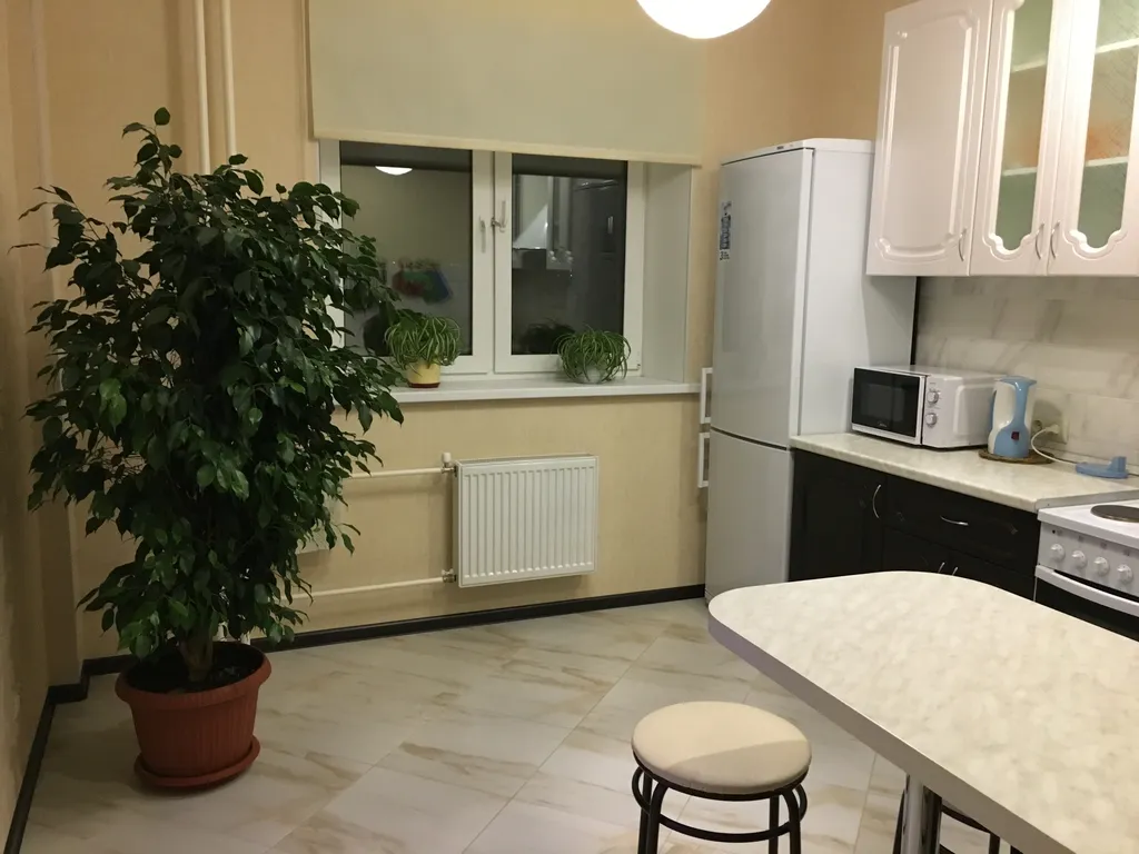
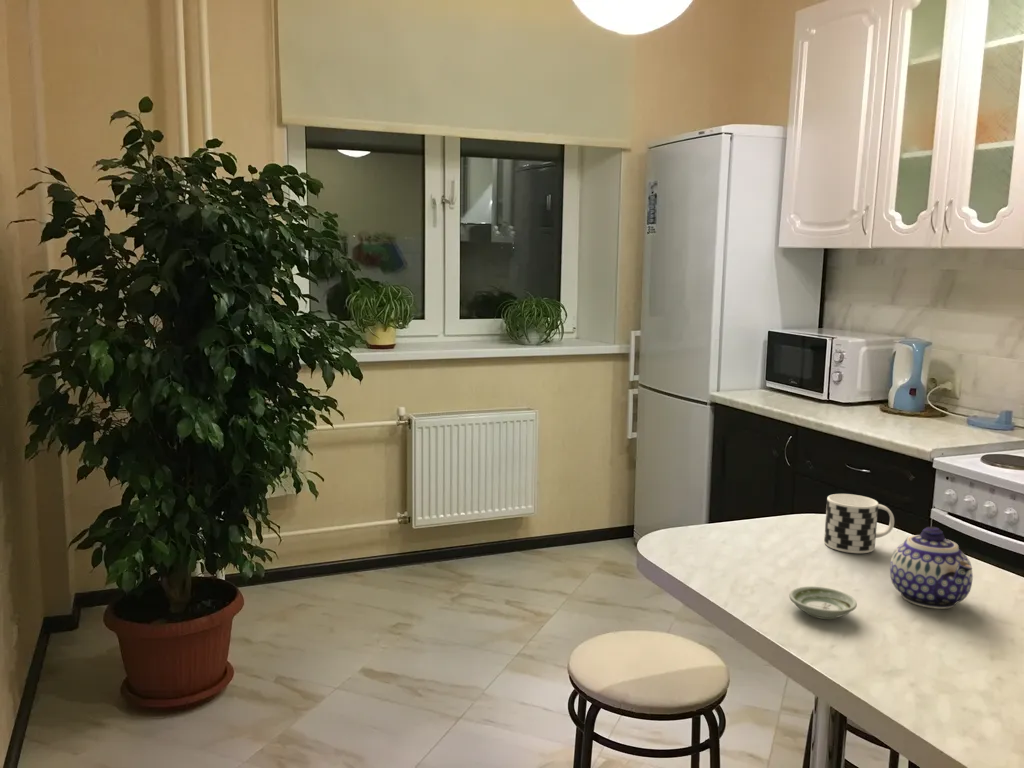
+ cup (859, 523)
+ saucer (822, 605)
+ teapot (931, 564)
